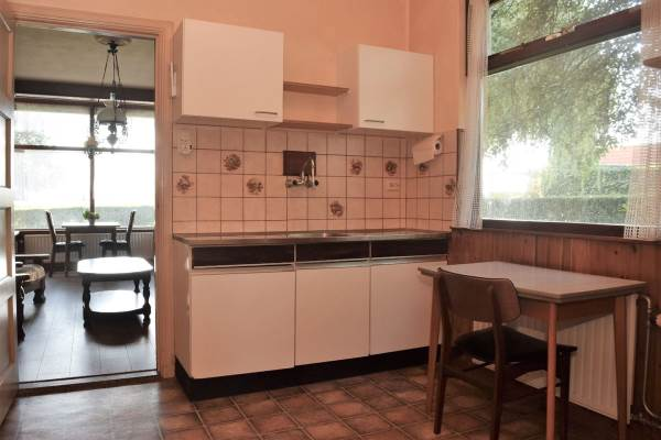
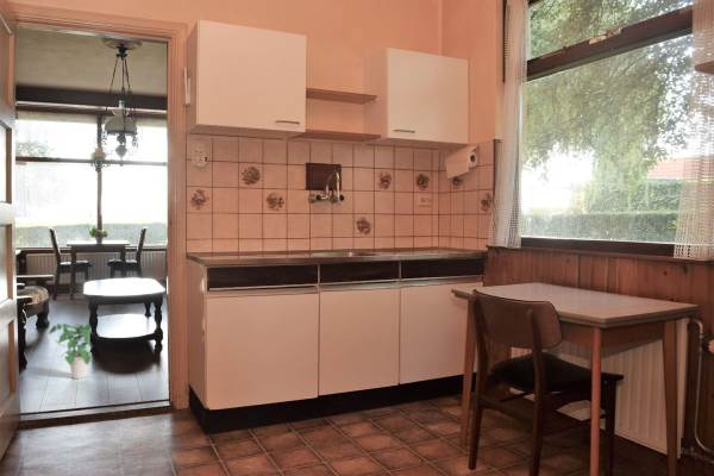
+ potted plant (75, 350)
